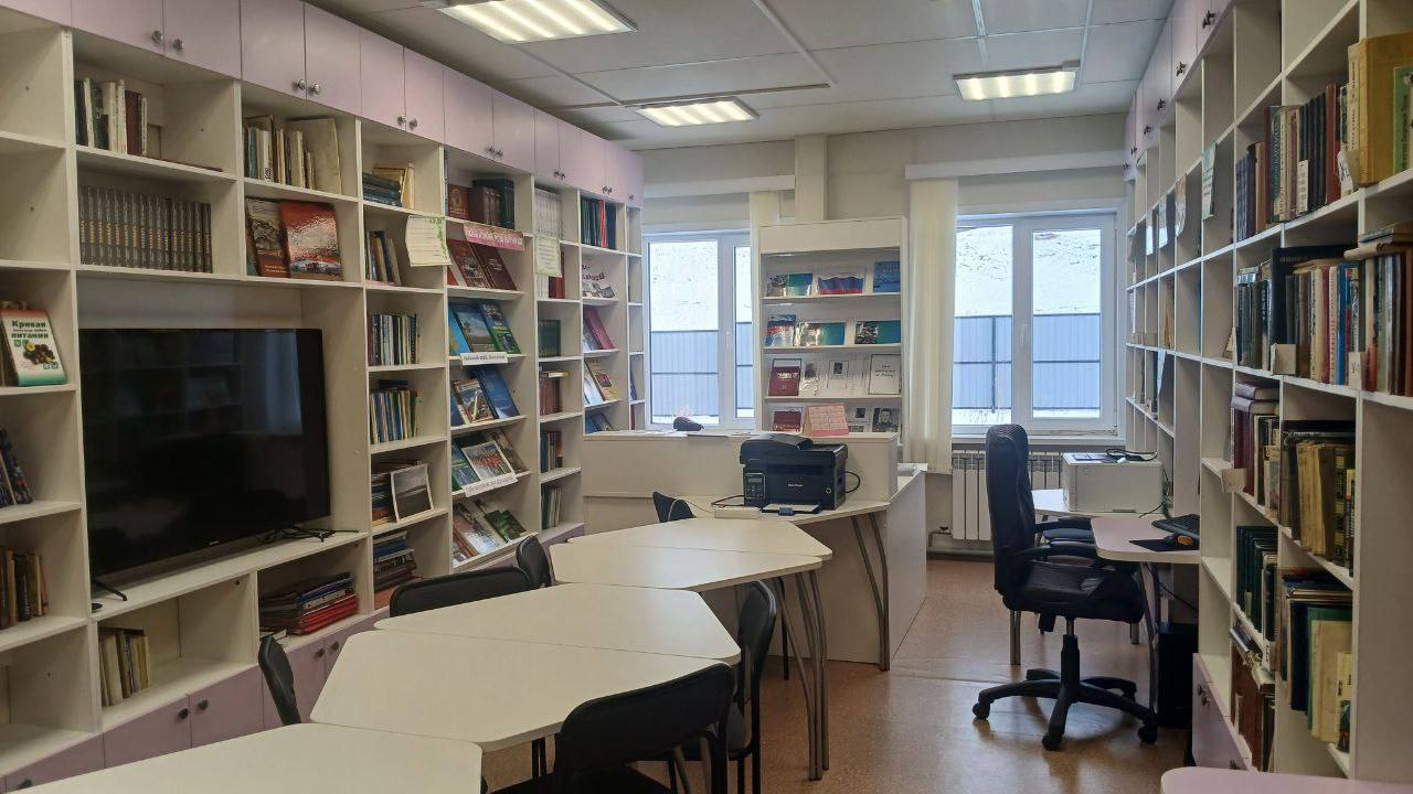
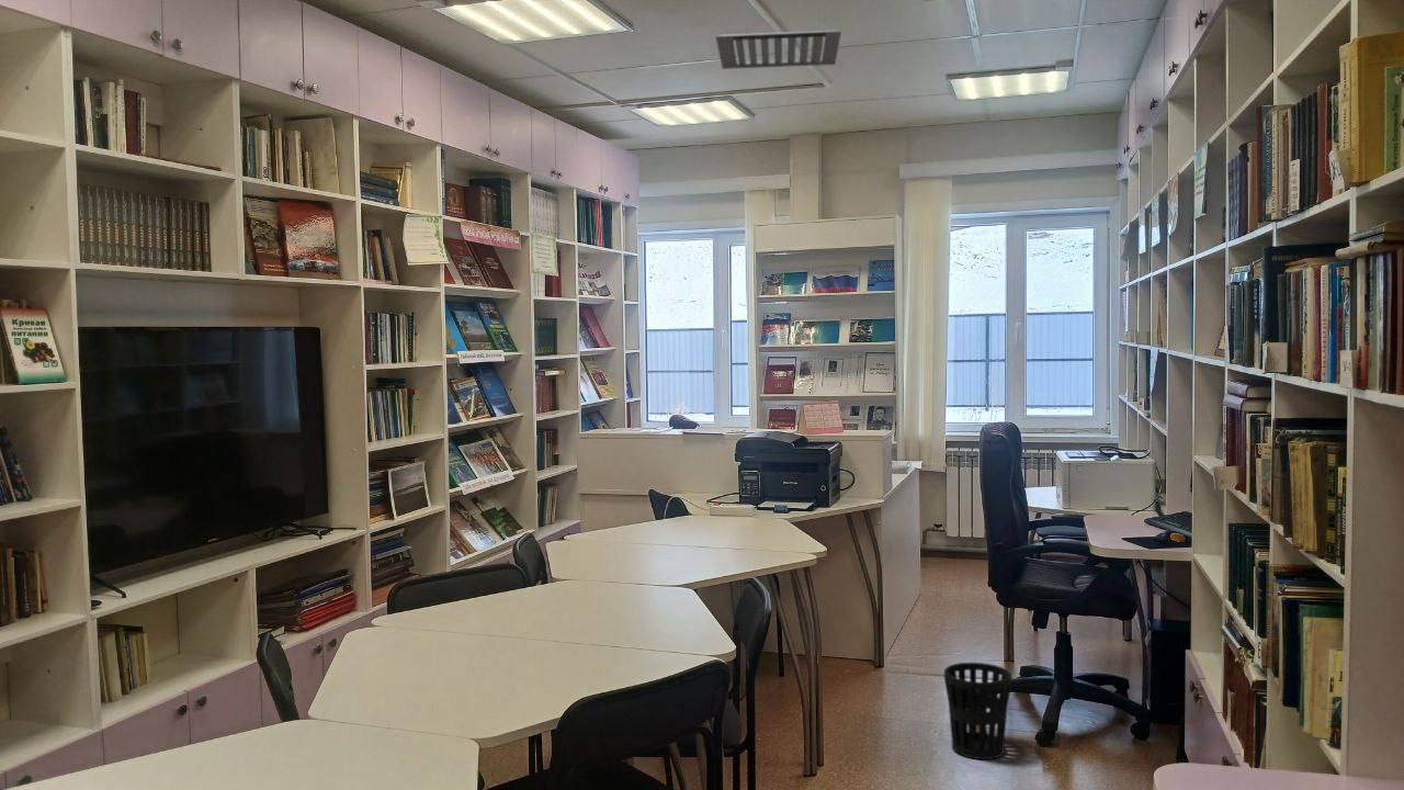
+ wastebasket (977, 711)
+ ceiling vent (778, 49)
